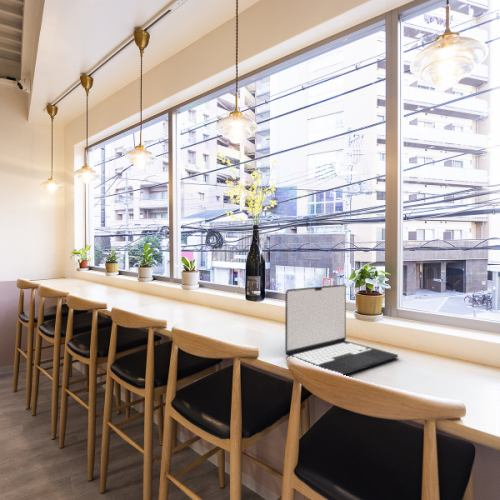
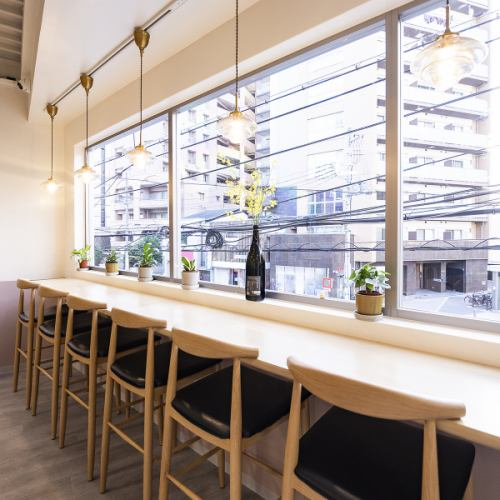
- laptop (342, 323)
